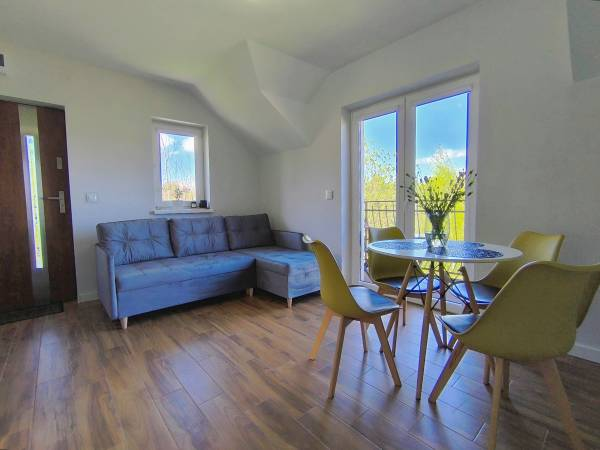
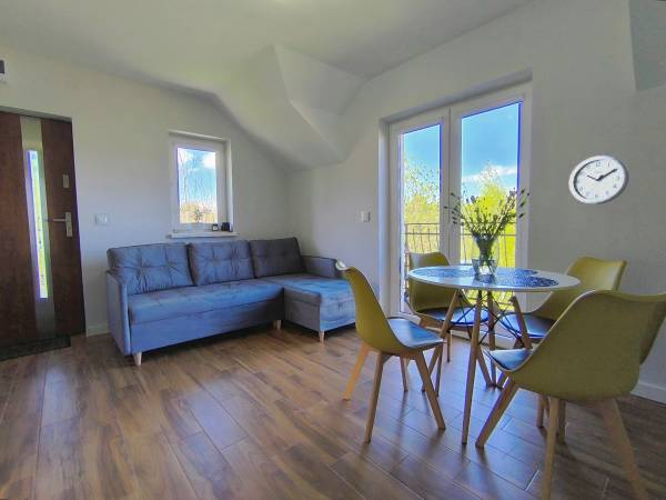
+ wall clock (597, 180)
